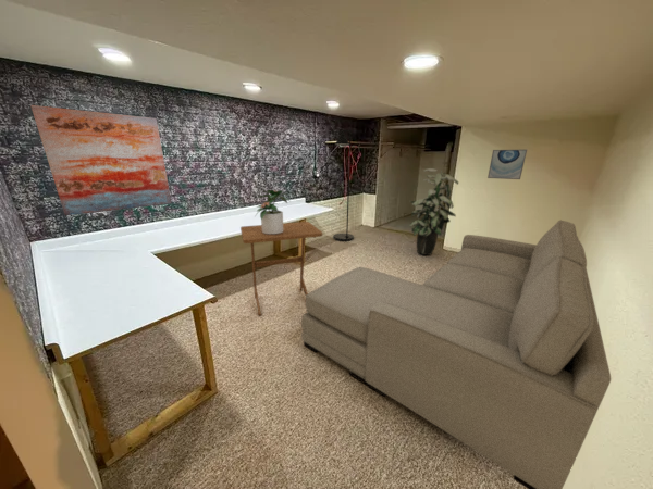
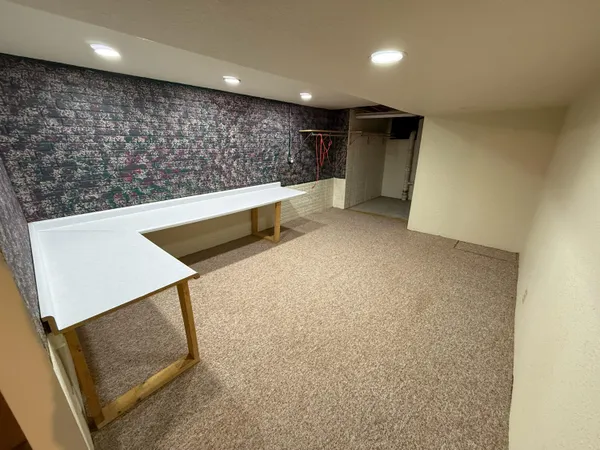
- wall art (506, 164)
- potted plant (273, 210)
- sofa (454, 277)
- indoor plant (430, 212)
- floor lamp (348, 187)
- side table (281, 263)
- wall art (113, 163)
